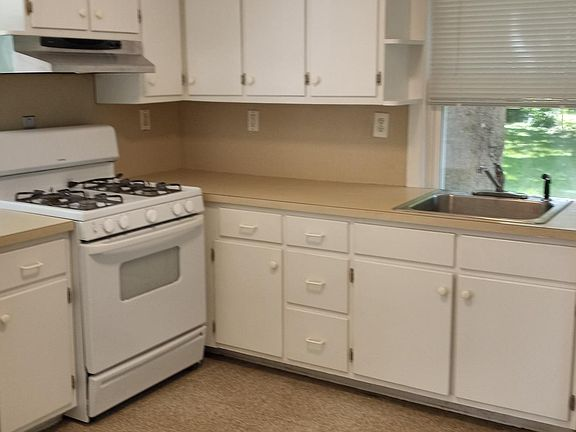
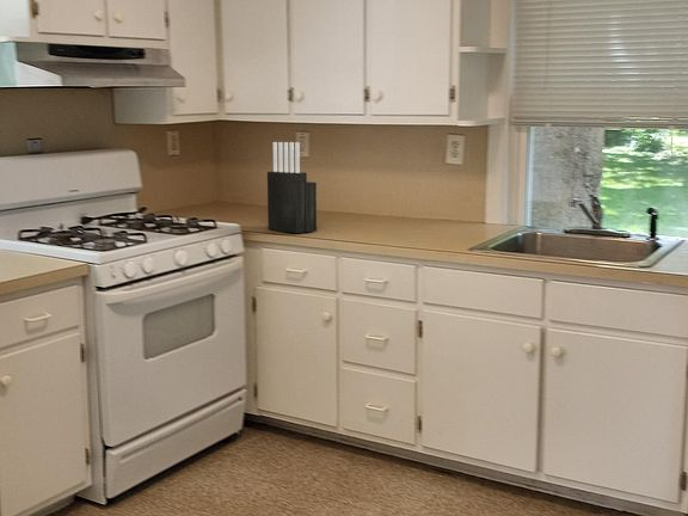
+ knife block (293, 186)
